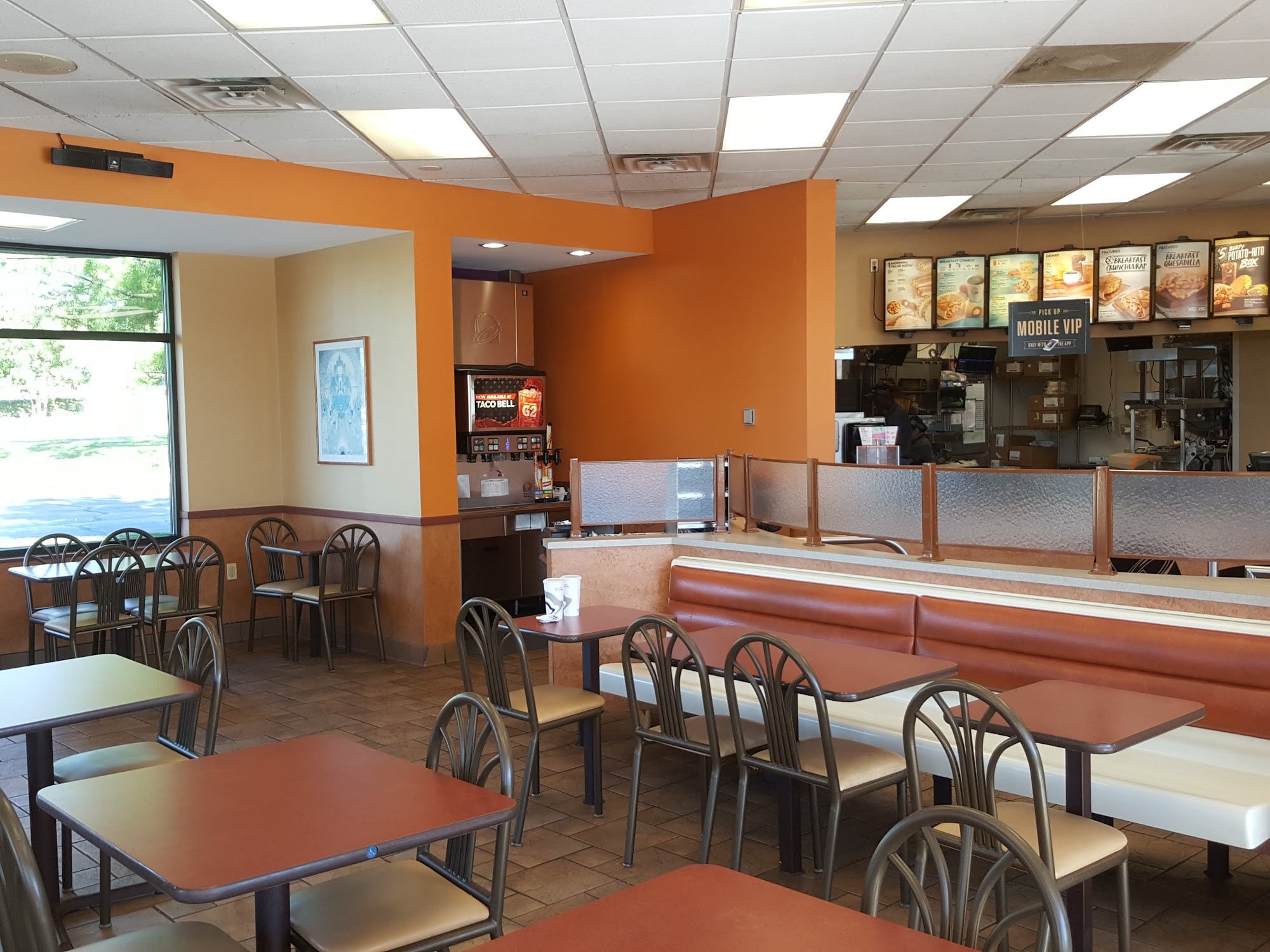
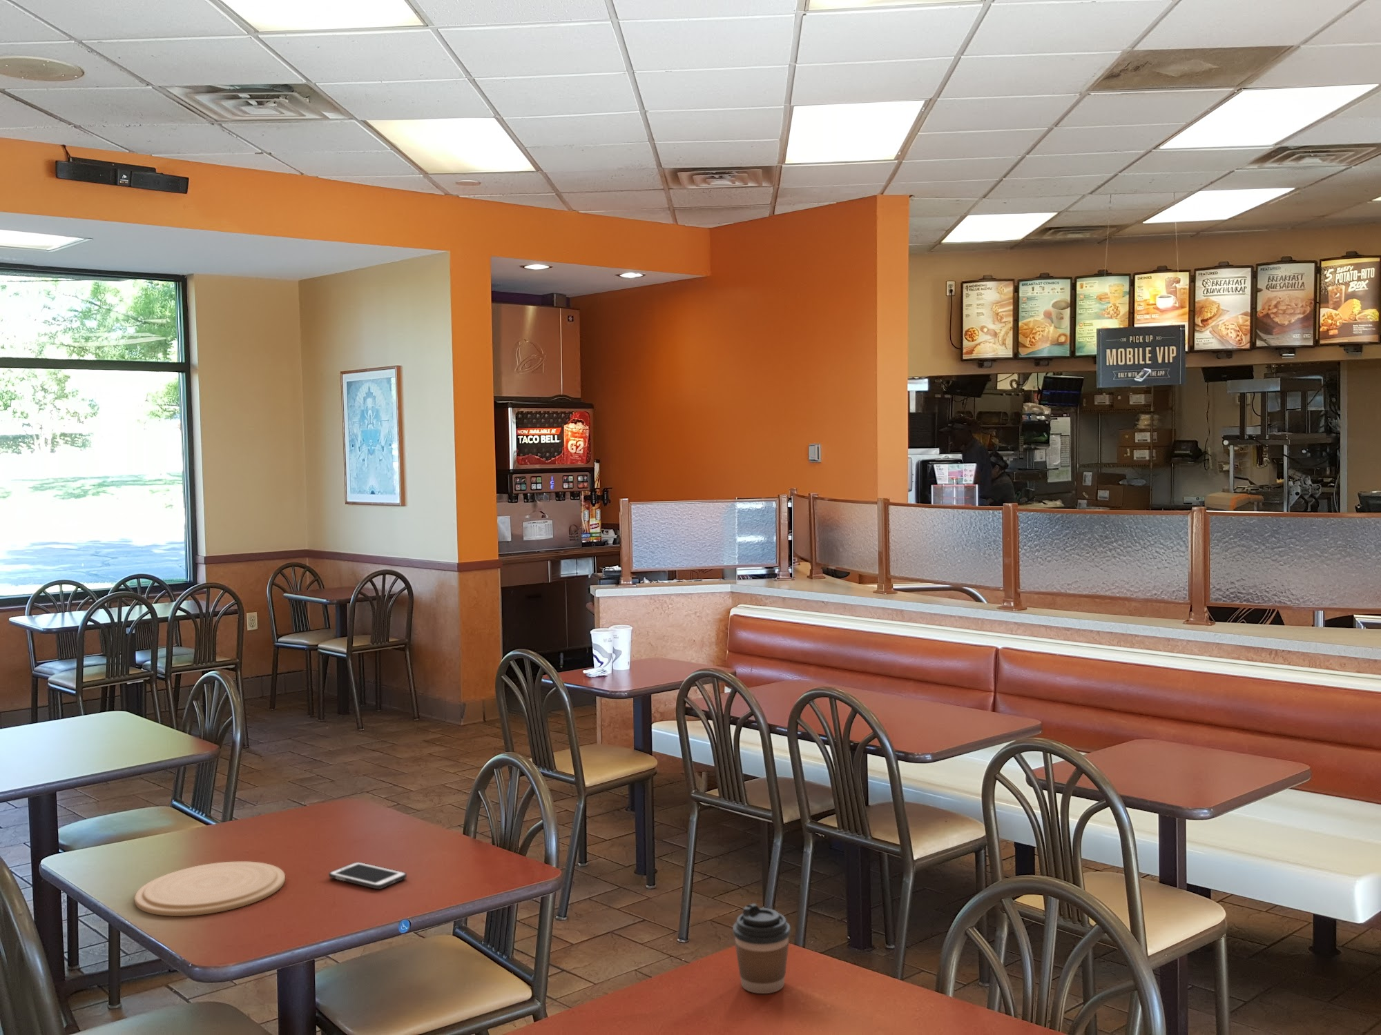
+ coffee cup (761, 947)
+ cell phone (368, 875)
+ plate (211, 885)
